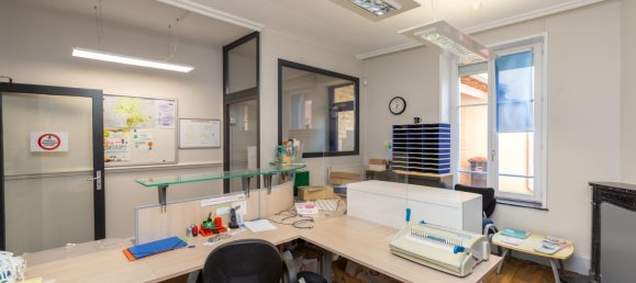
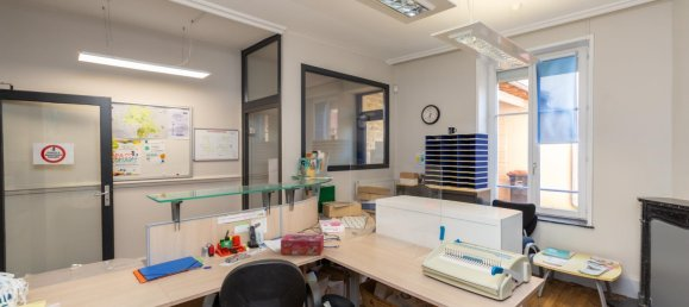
+ tissue box (302, 244)
